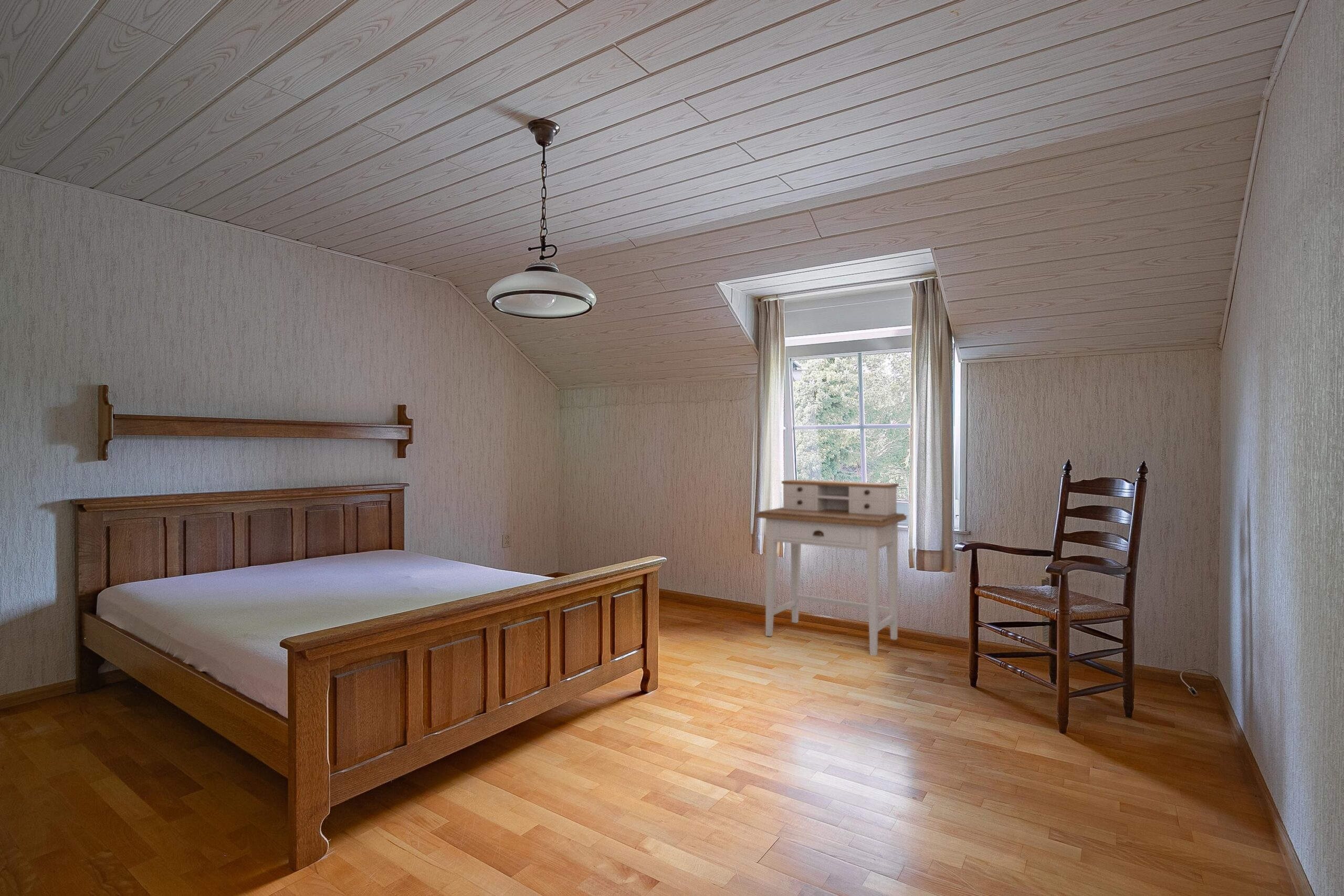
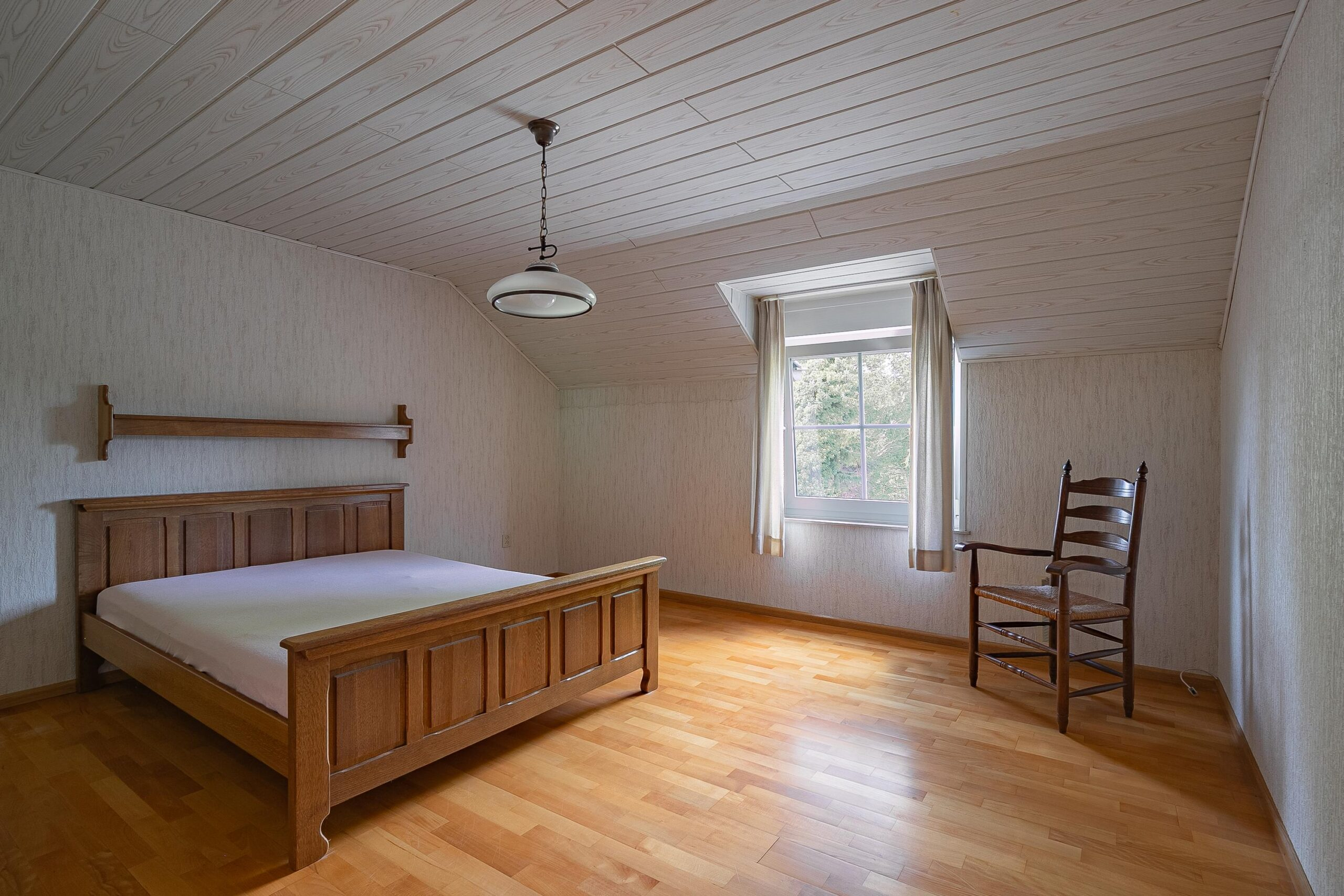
- desk (832, 547)
